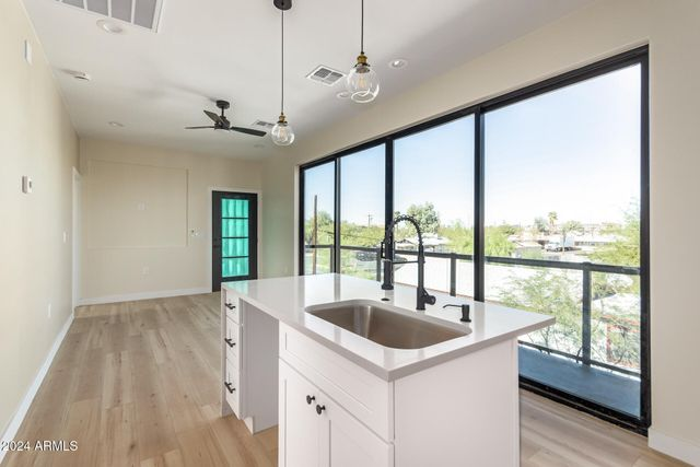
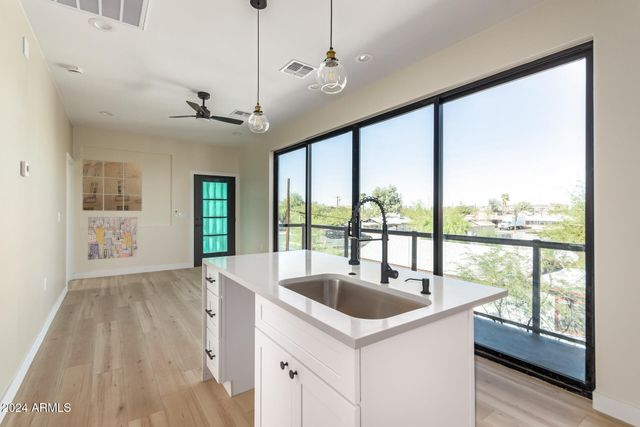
+ wall art (113, 237)
+ wall art (113, 186)
